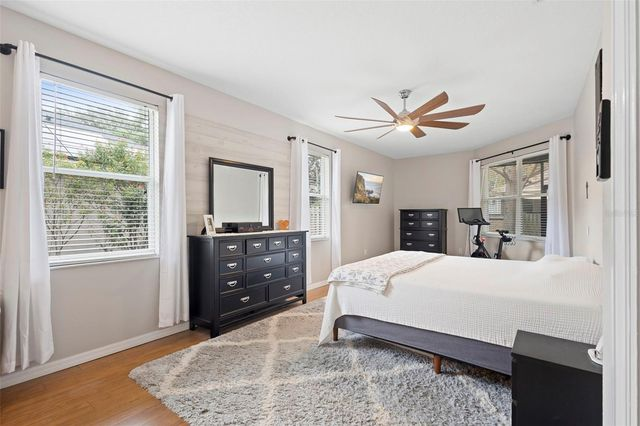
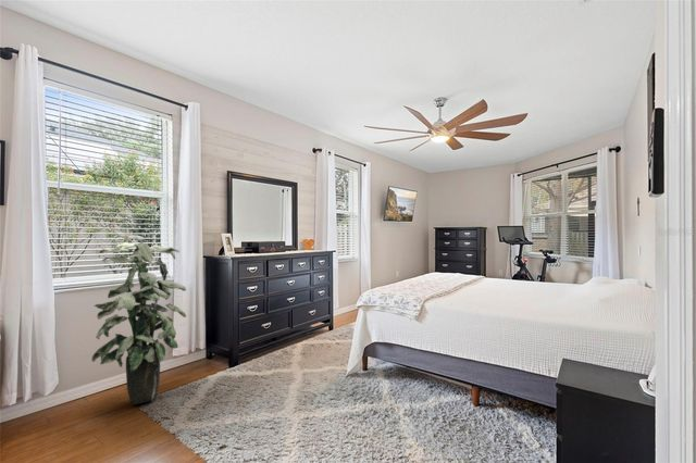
+ indoor plant (138, 316)
